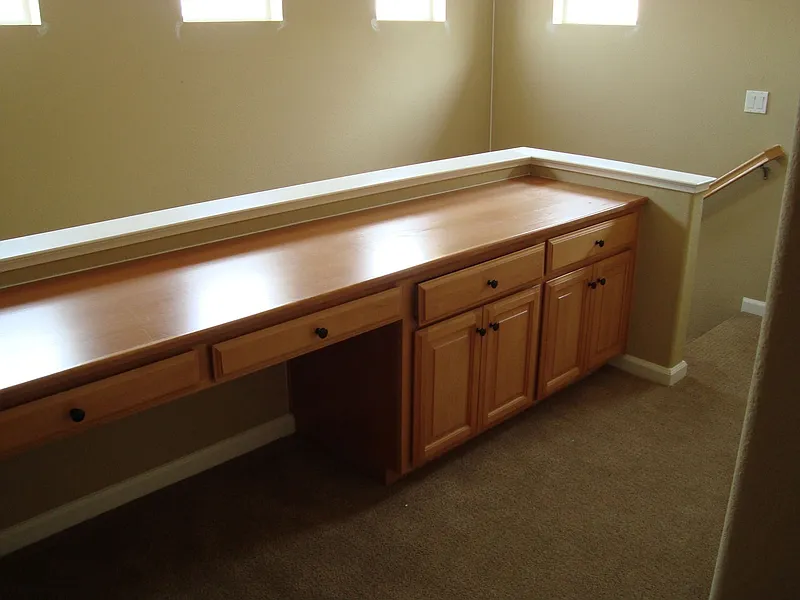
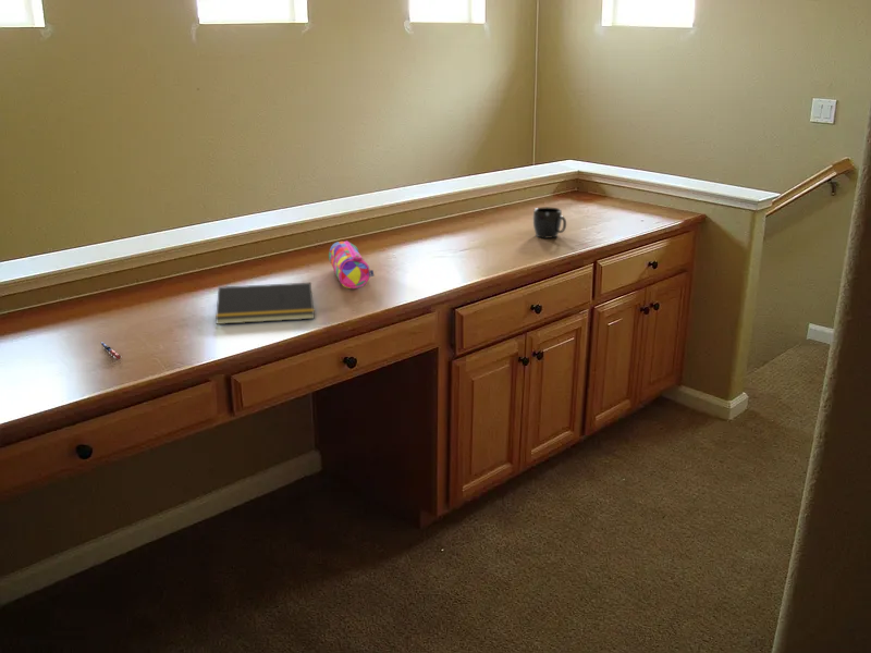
+ mug (550, 223)
+ notepad (265, 301)
+ pencil case (348, 263)
+ pen (109, 348)
